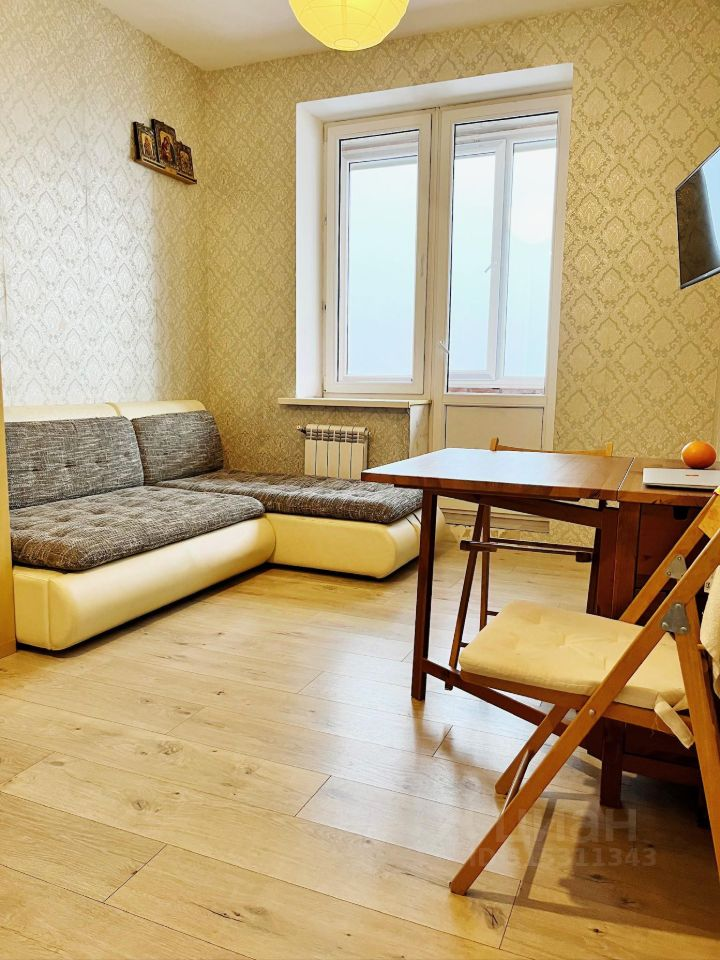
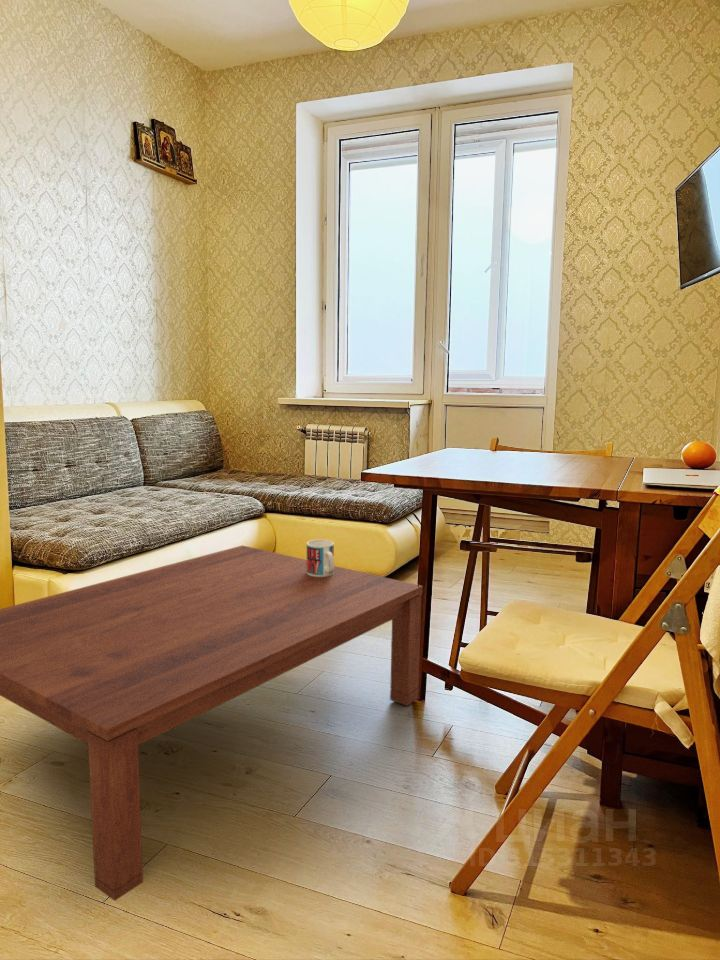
+ mug (323, 558)
+ coffee table (199, 668)
